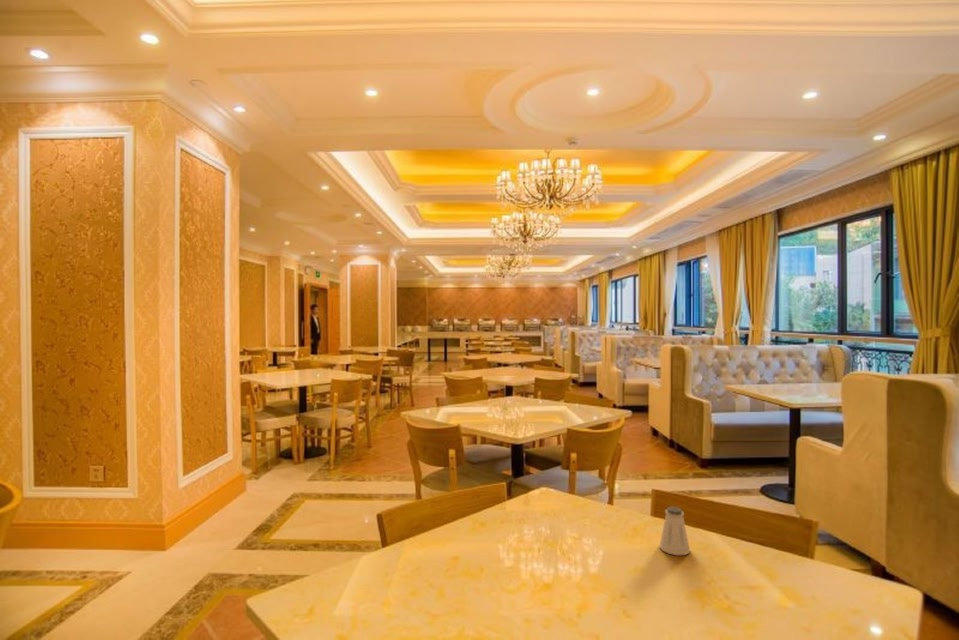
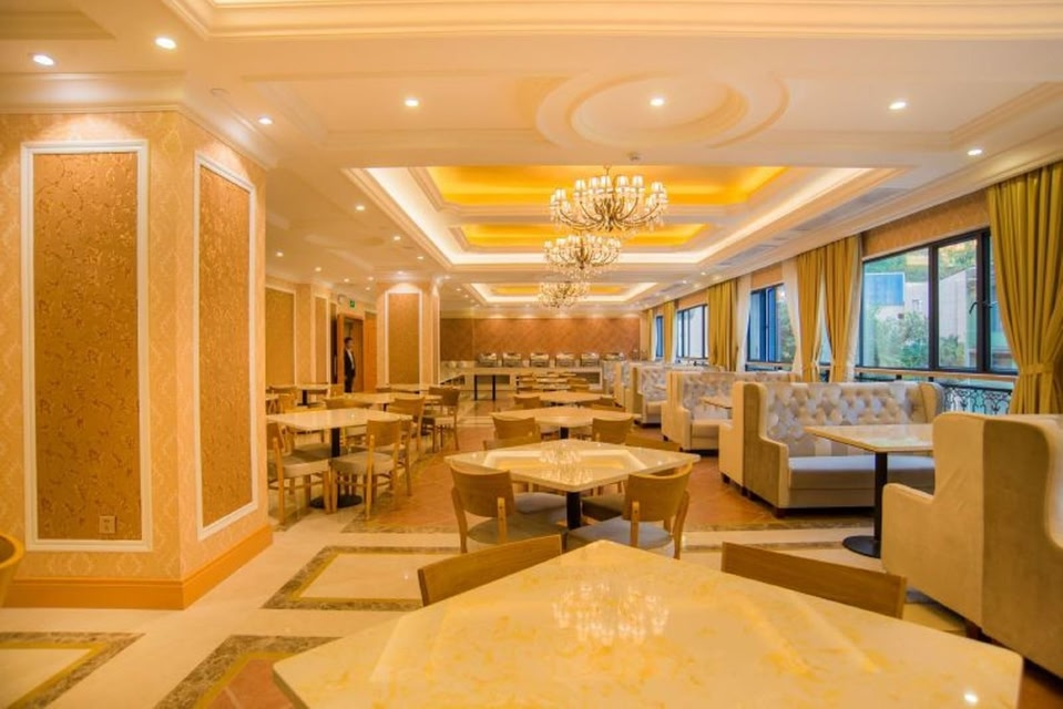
- saltshaker (674, 528)
